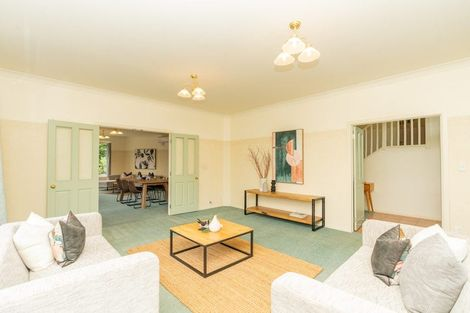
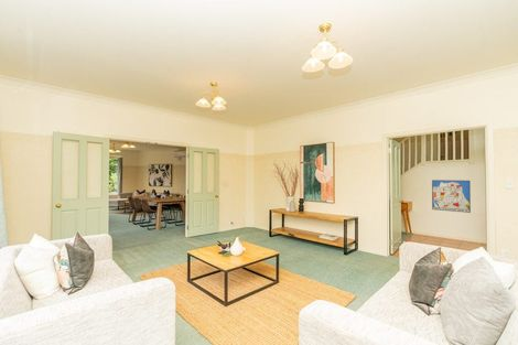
+ wall art (450, 195)
